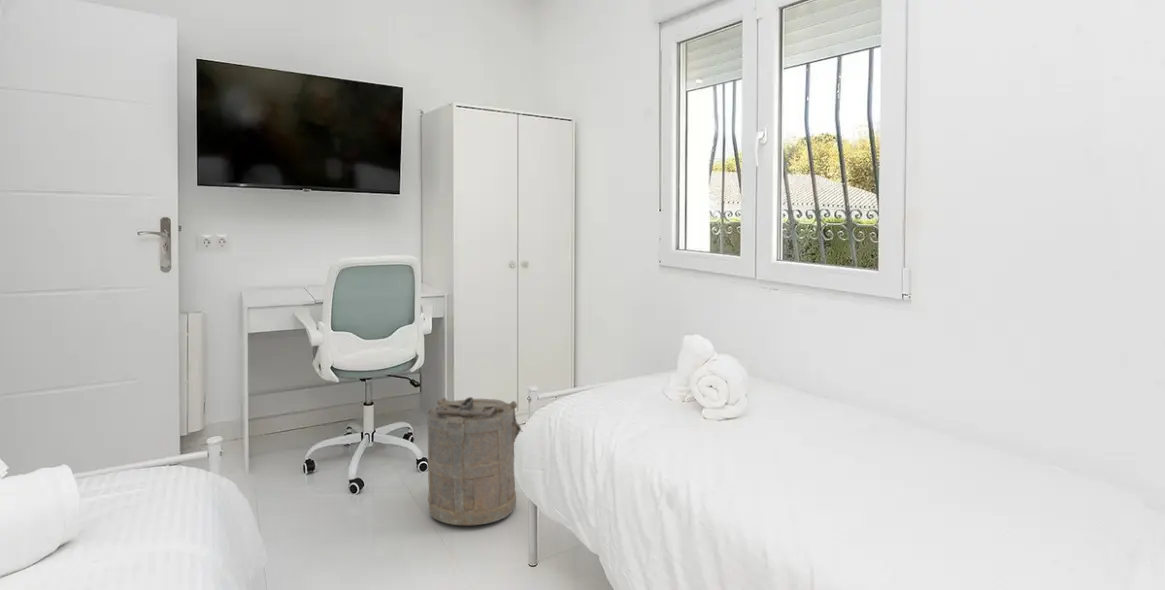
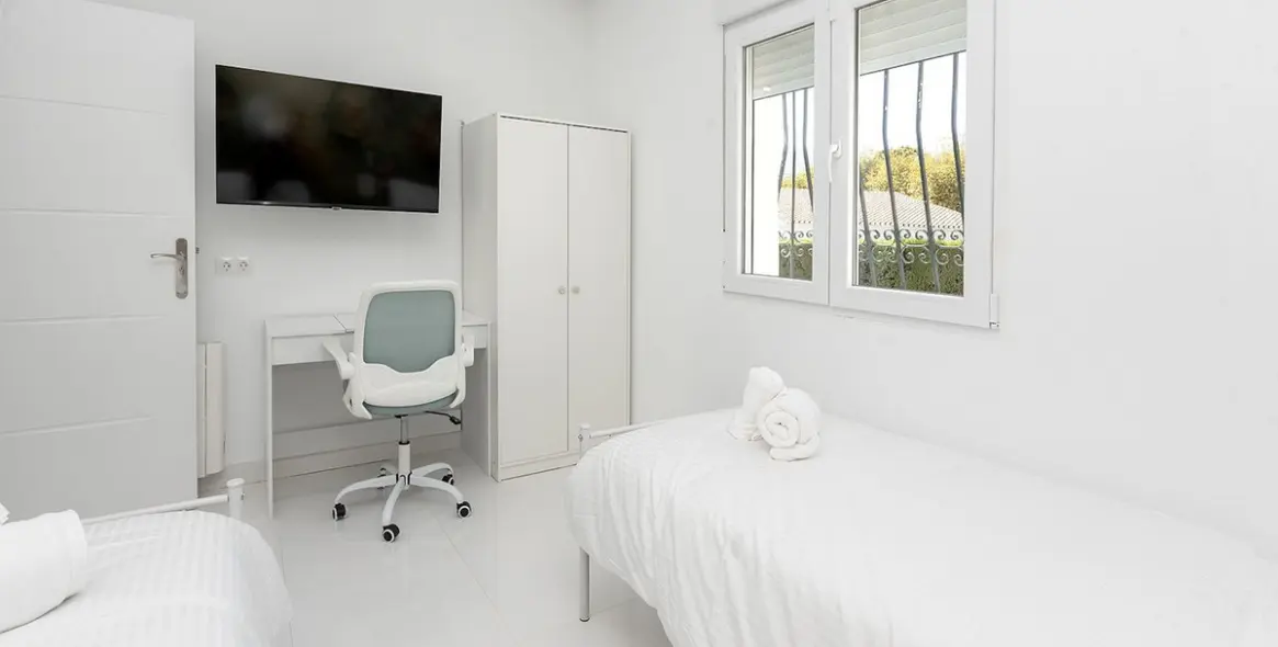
- laundry hamper (470, 452)
